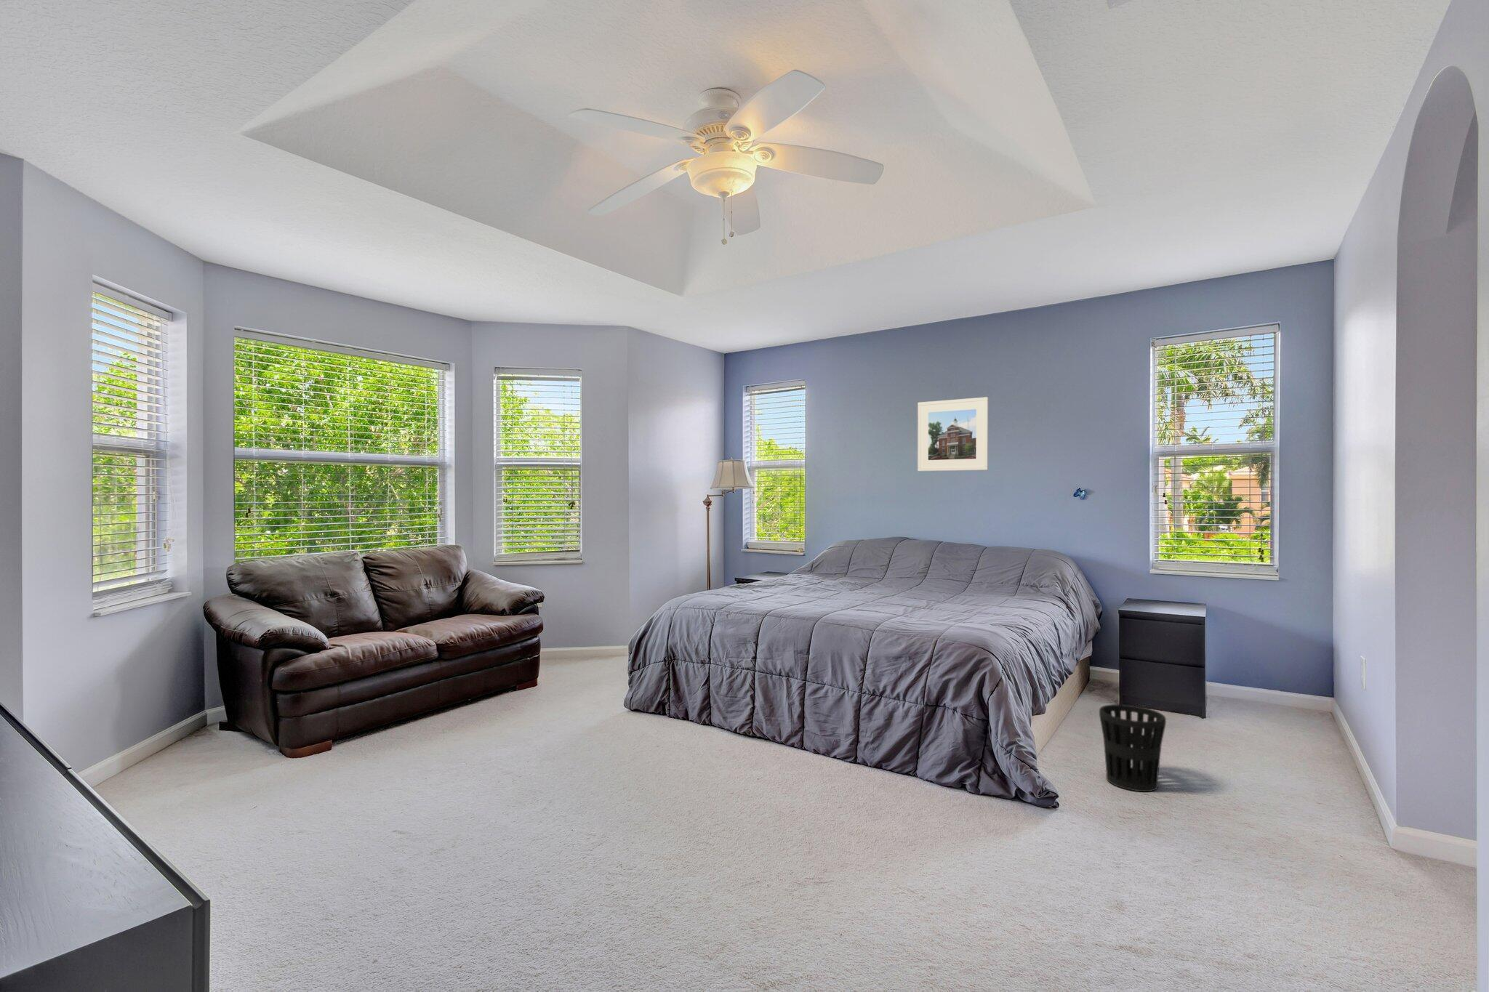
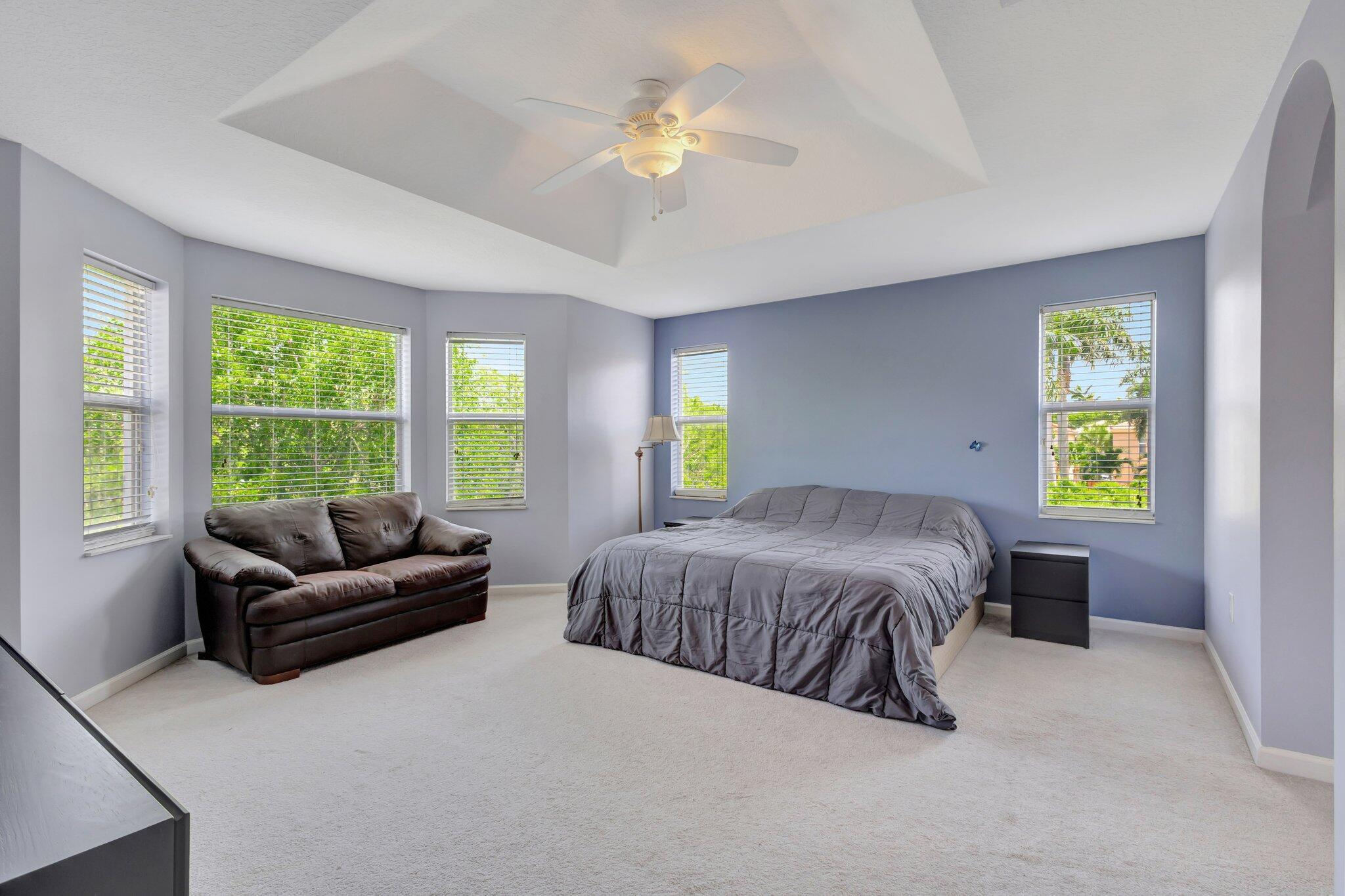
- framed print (952, 435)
- wastebasket (1131, 747)
